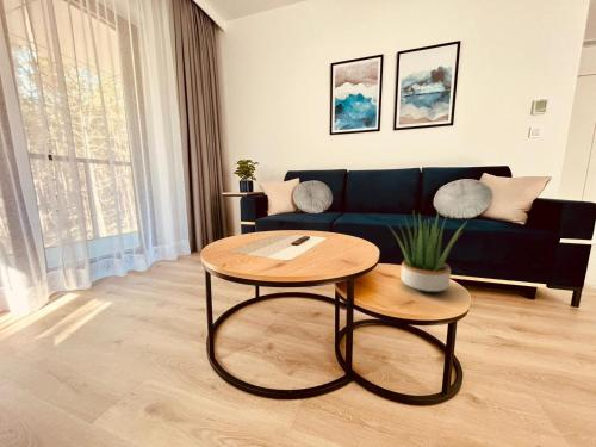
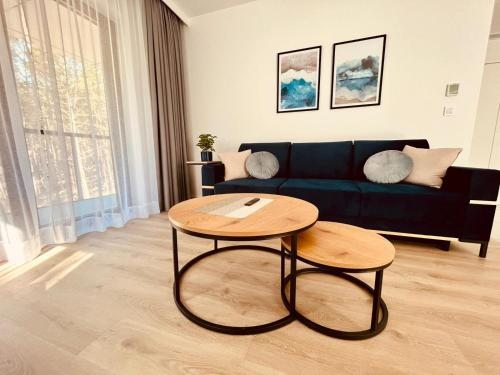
- potted plant (426, 250)
